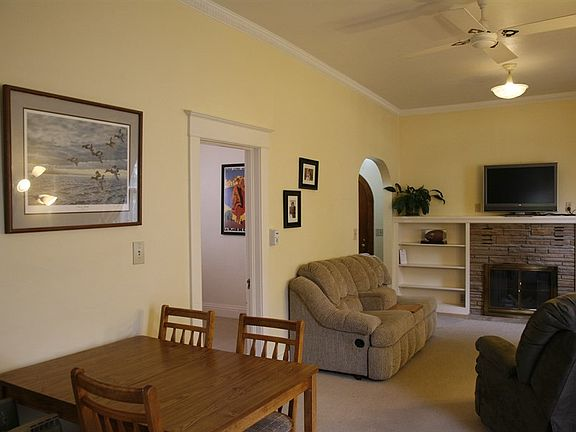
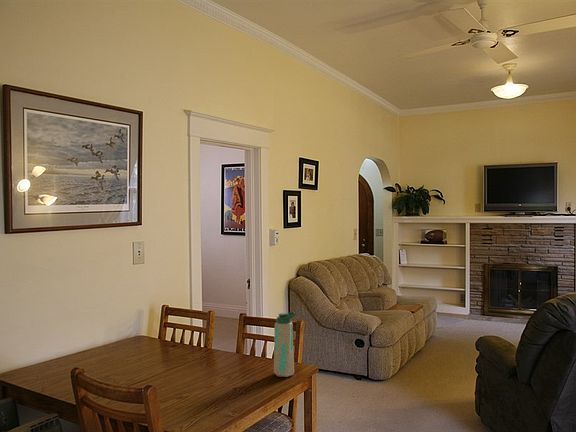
+ water bottle (285, 343)
